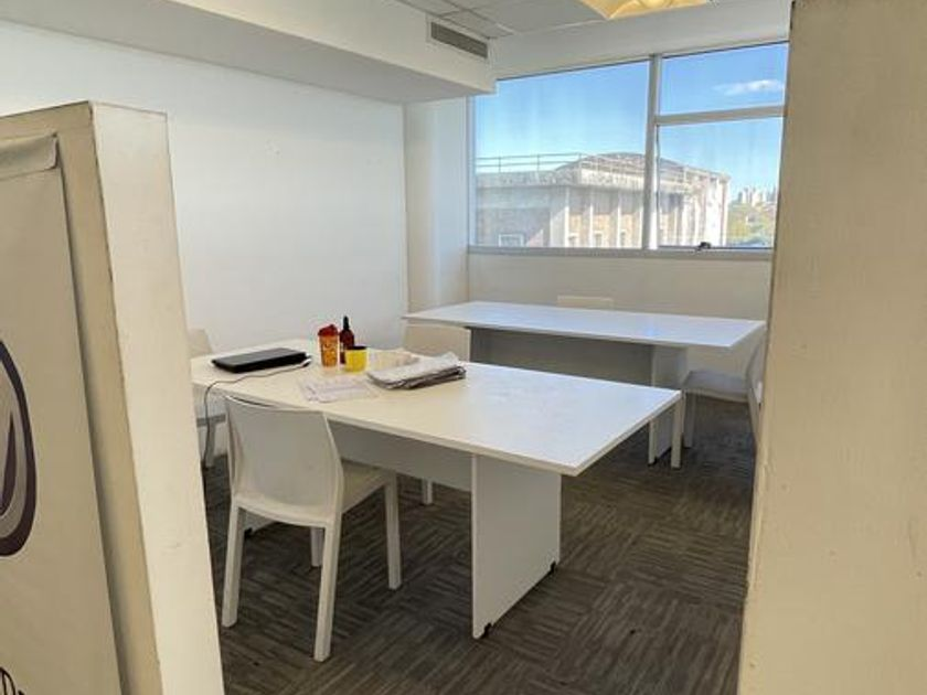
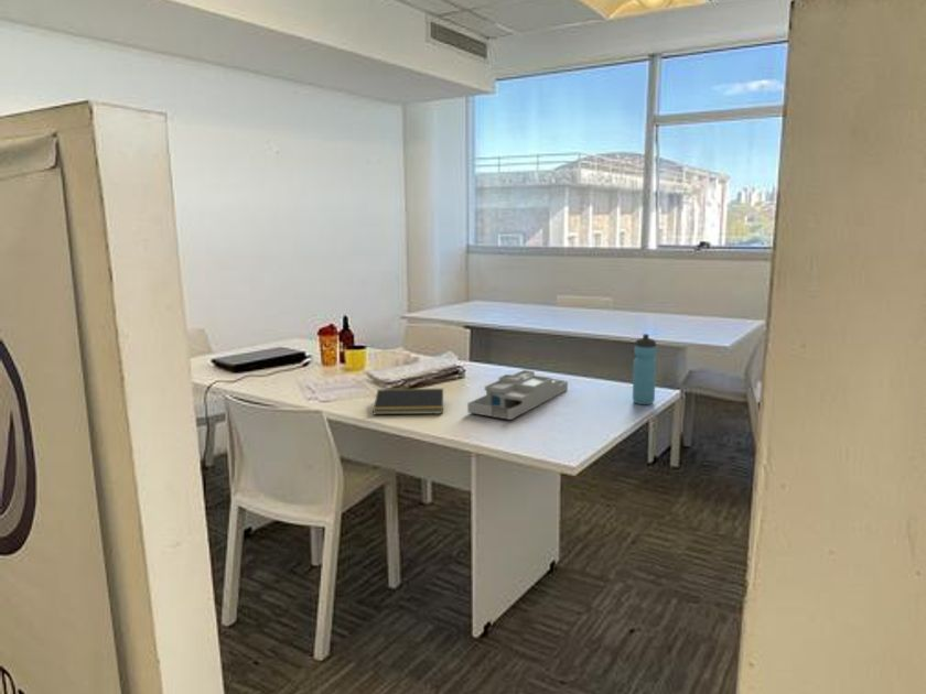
+ desk organizer (520, 388)
+ water bottle (644, 368)
+ notepad (409, 401)
